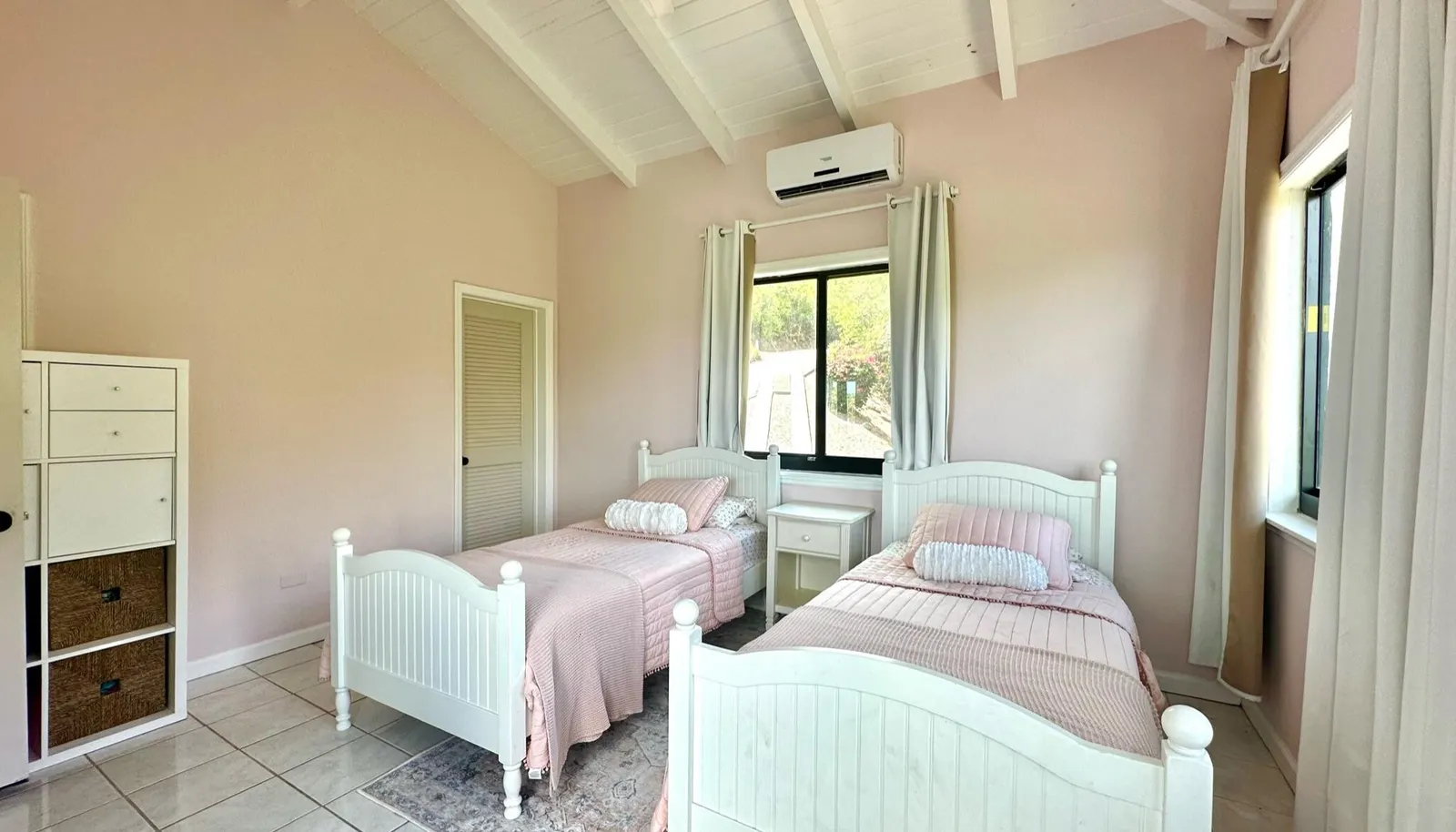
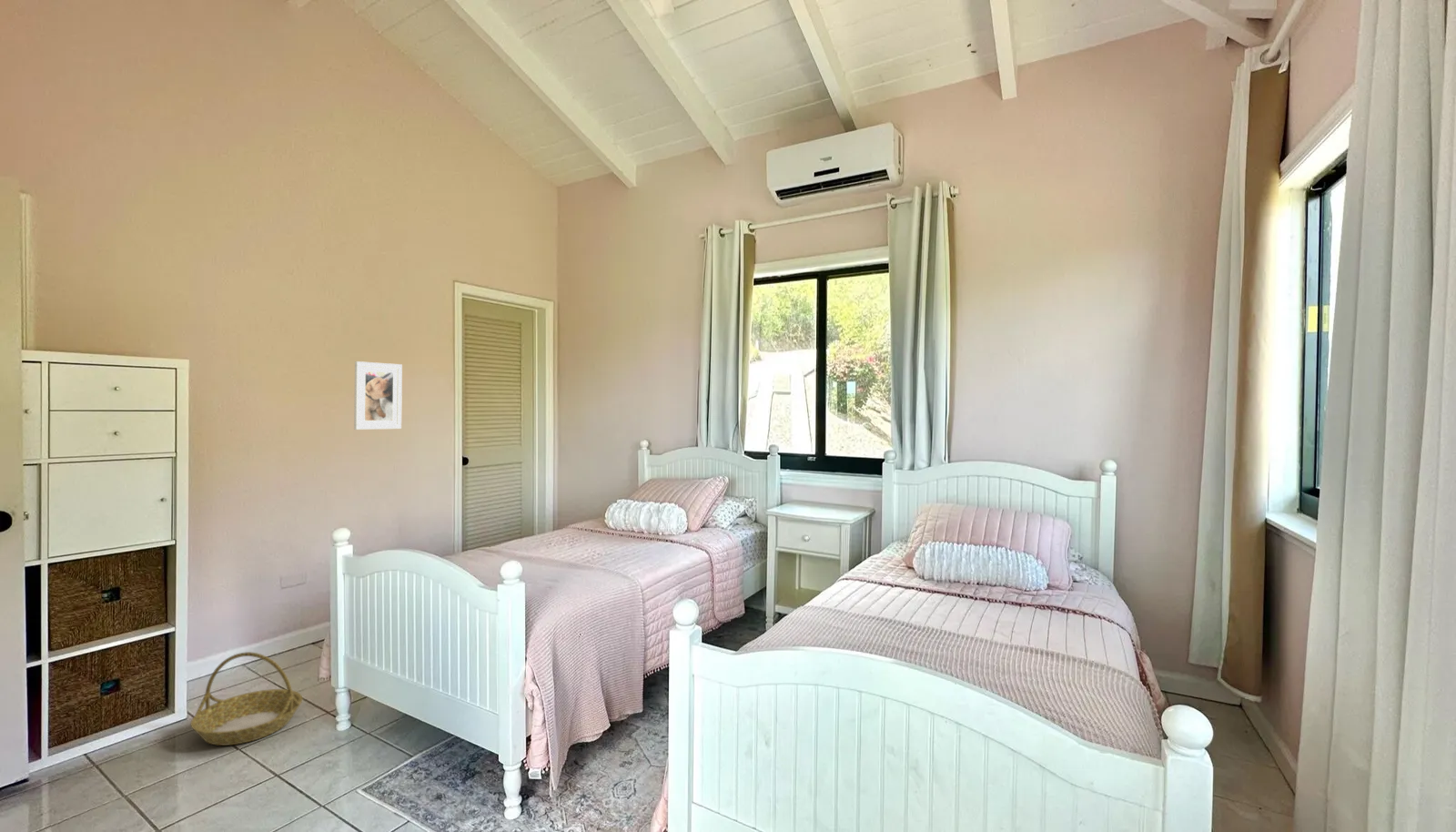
+ basket (248, 693)
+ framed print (379, 396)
